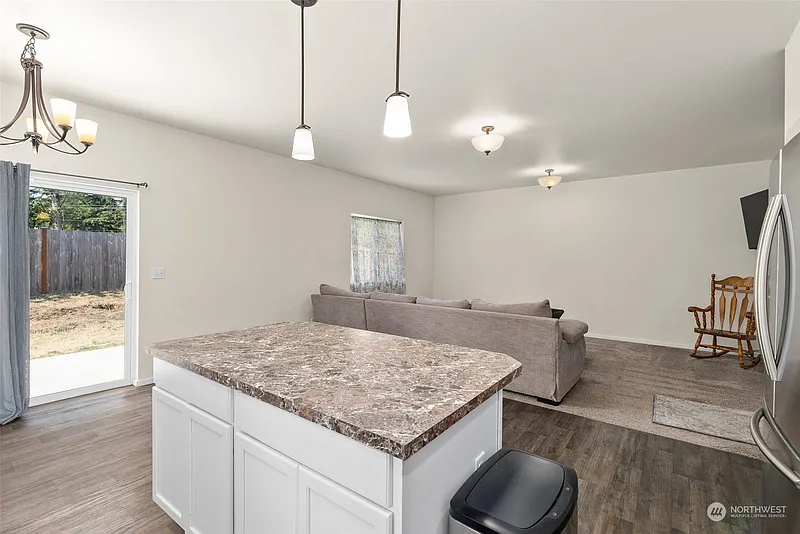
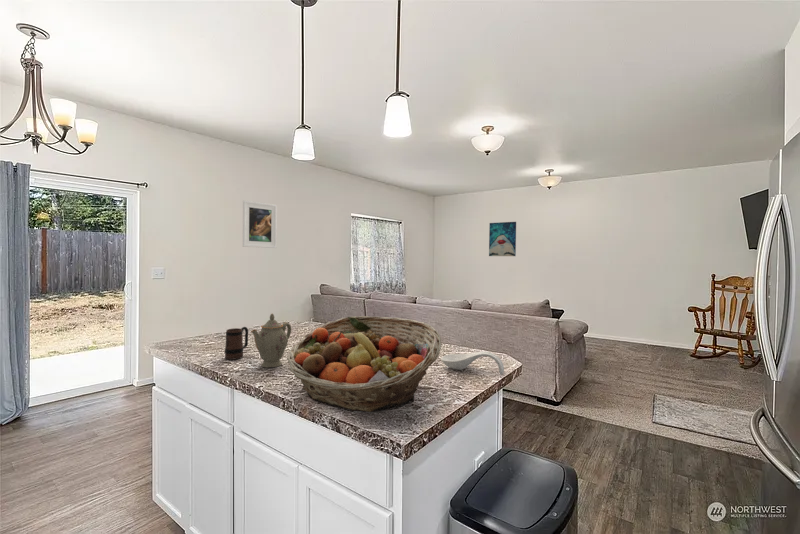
+ fruit basket (363, 357)
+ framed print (260, 225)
+ spoon rest (471, 359)
+ mug (237, 342)
+ chinaware (271, 339)
+ wall art (502, 239)
